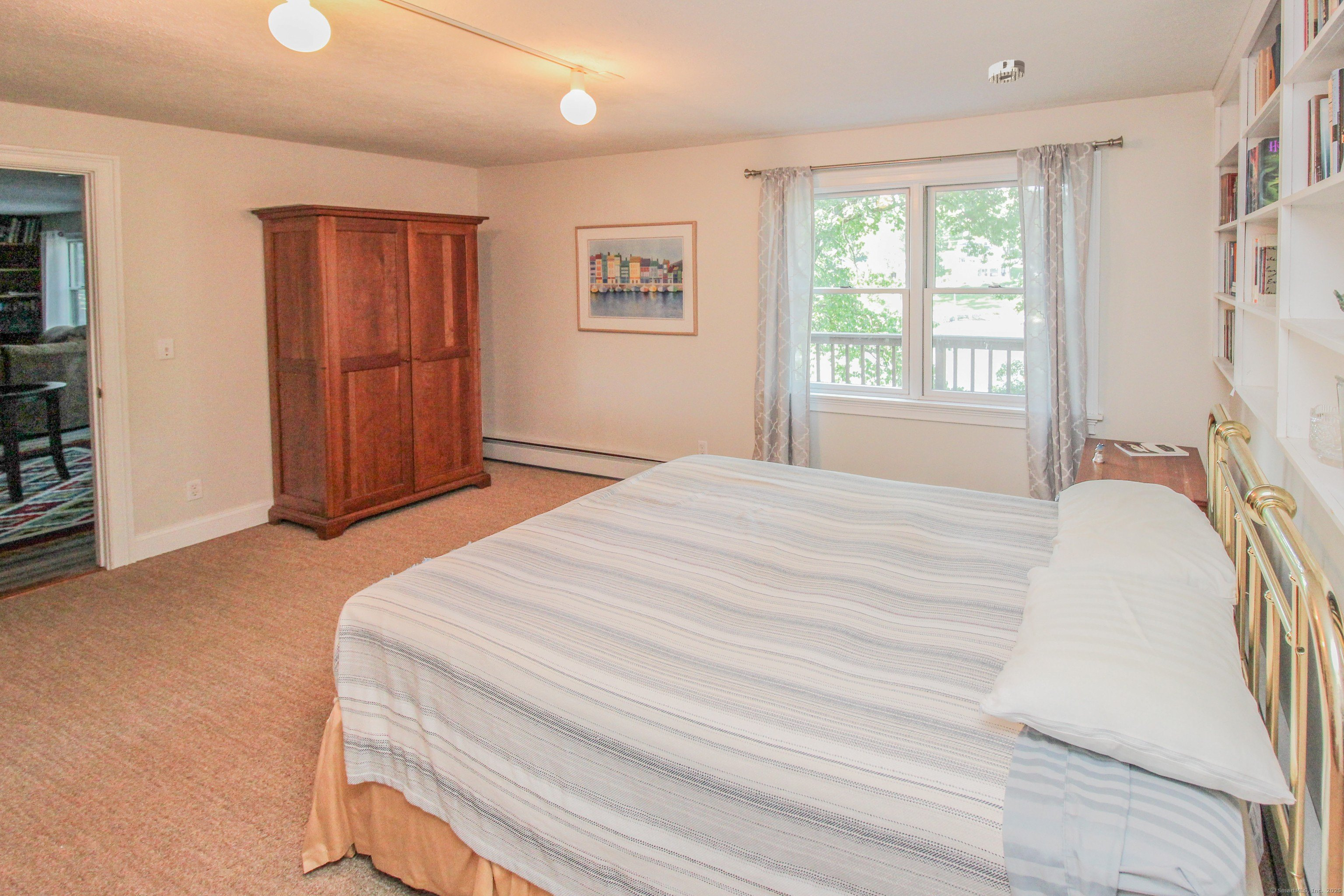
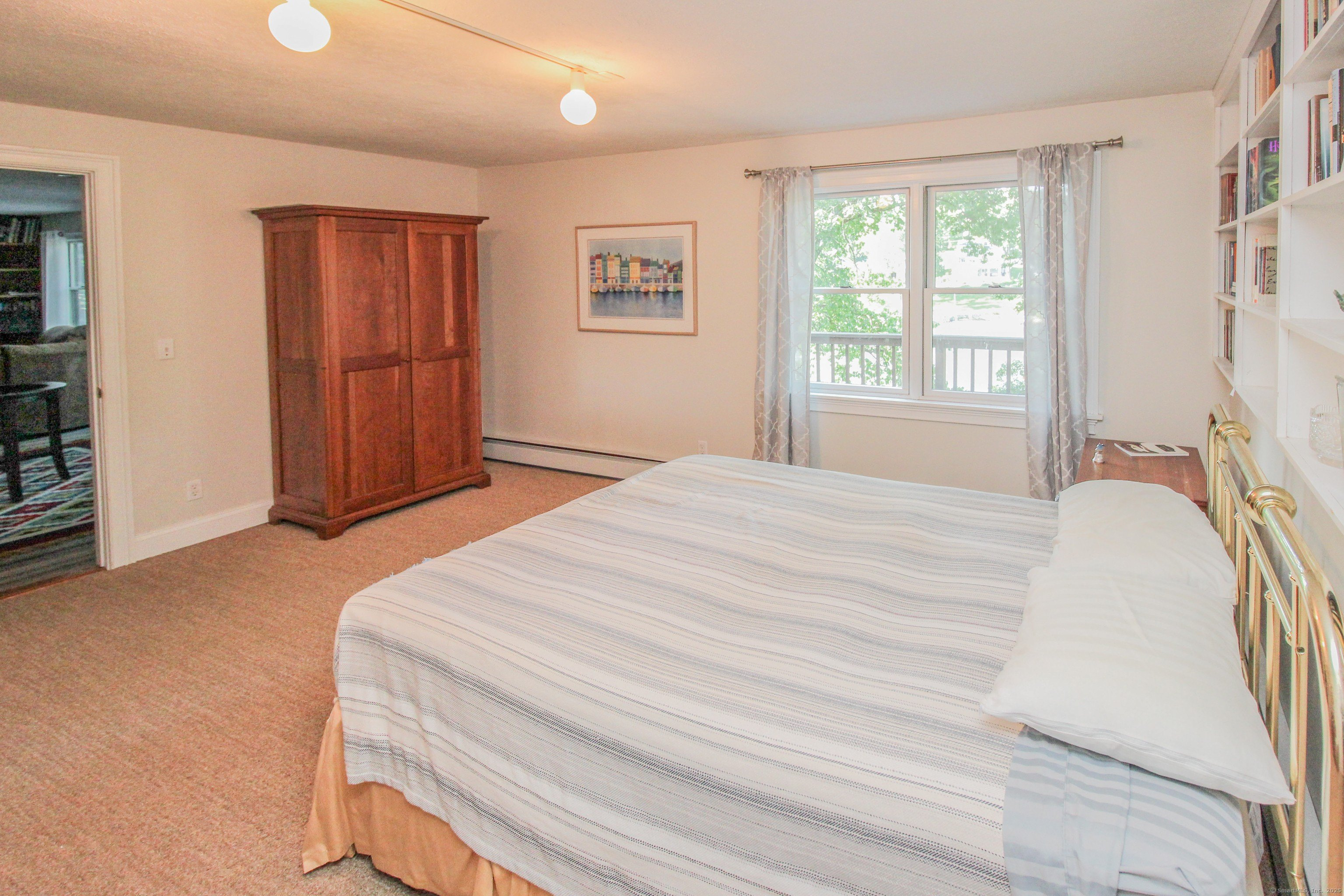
- smoke detector (1006, 71)
